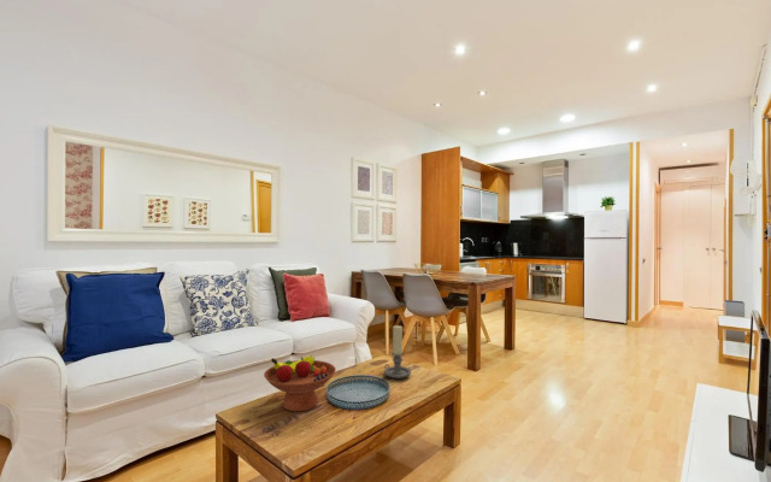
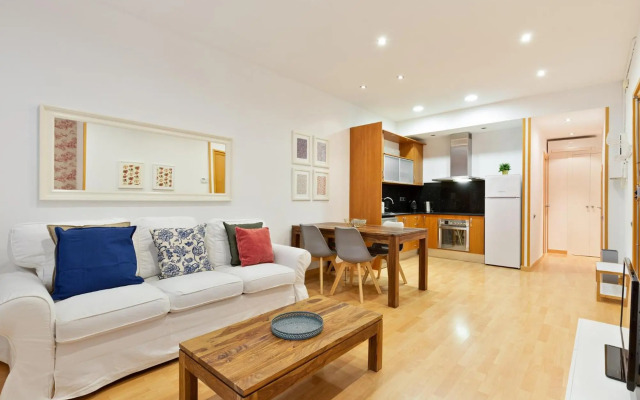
- fruit bowl (300, 381)
- candle holder (395, 349)
